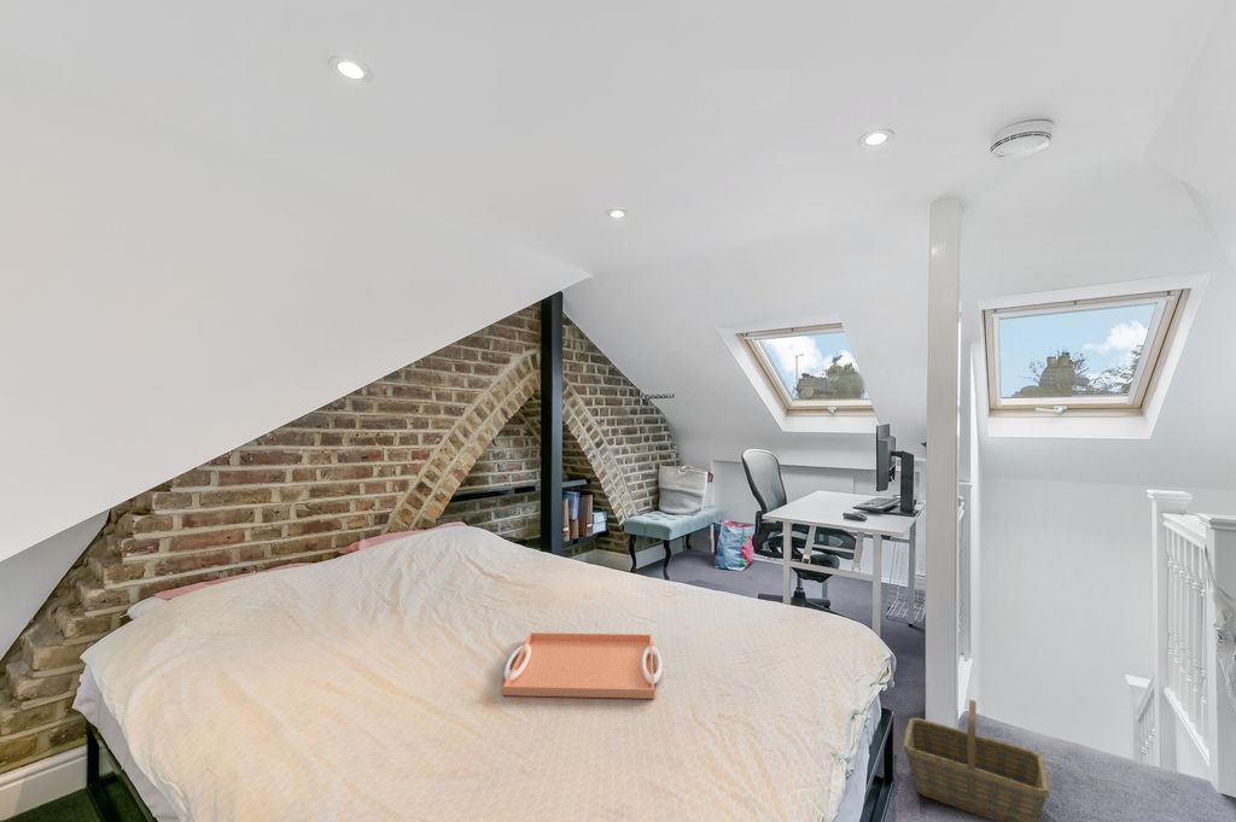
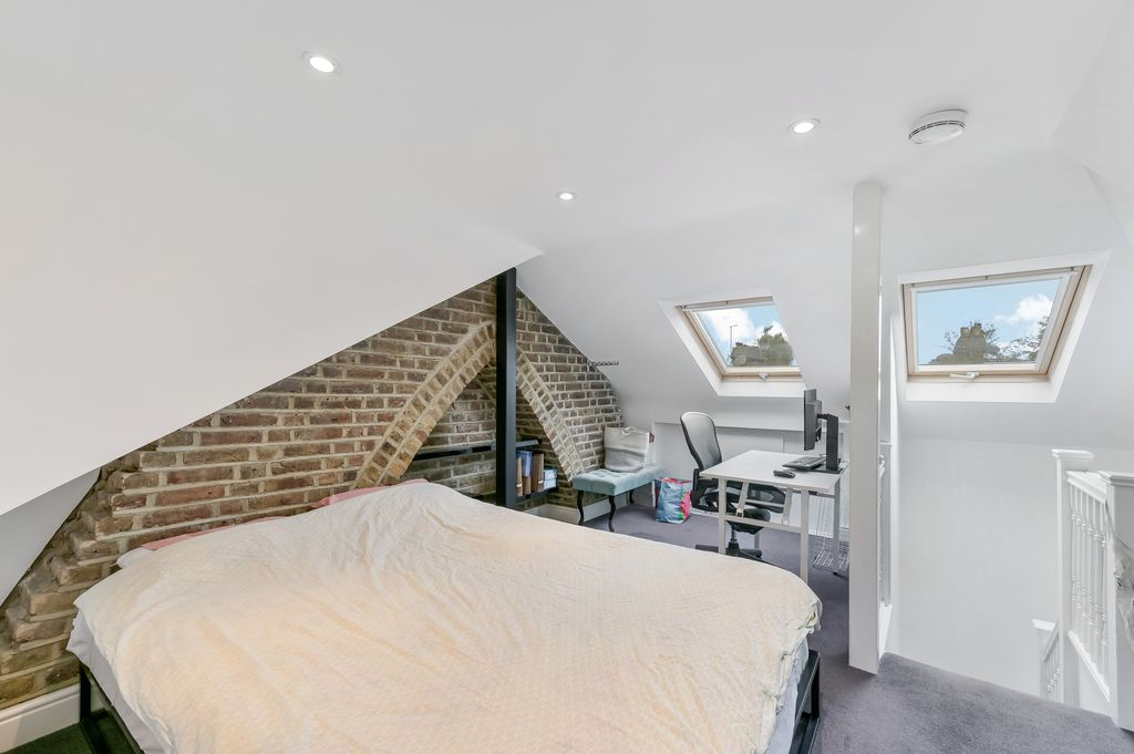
- basket (972, 752)
- serving tray (584, 661)
